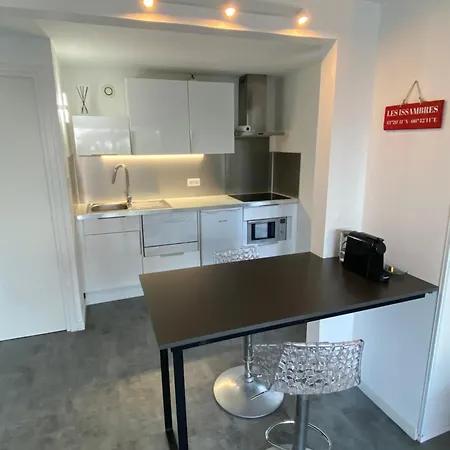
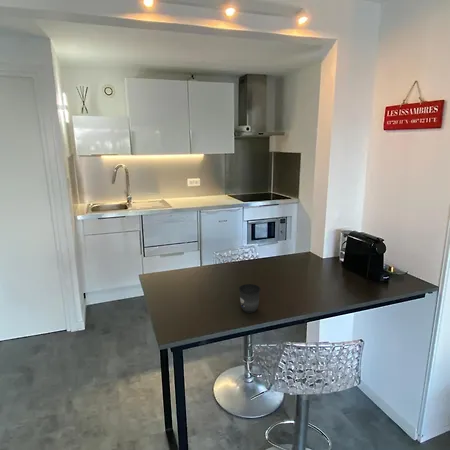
+ mug (247, 297)
